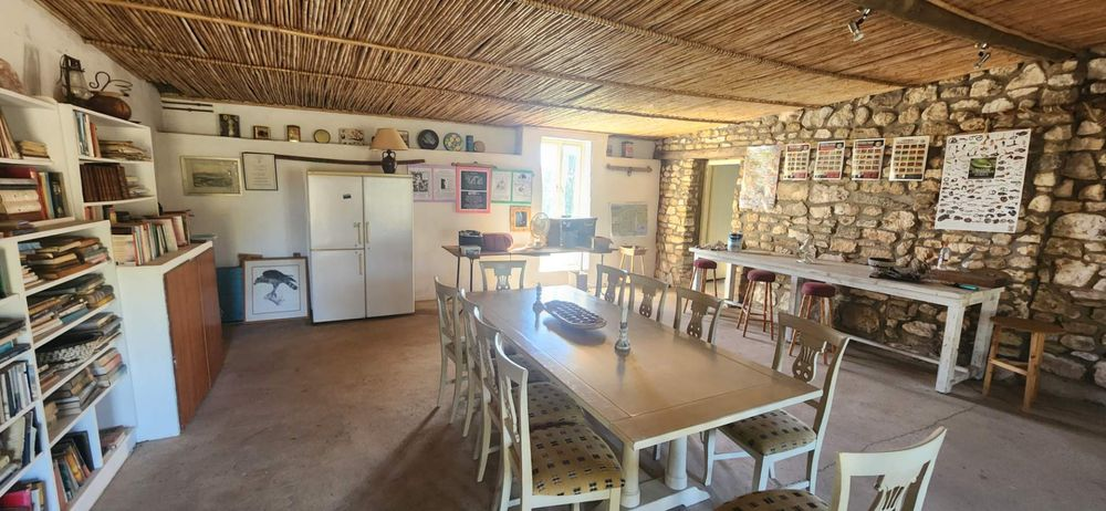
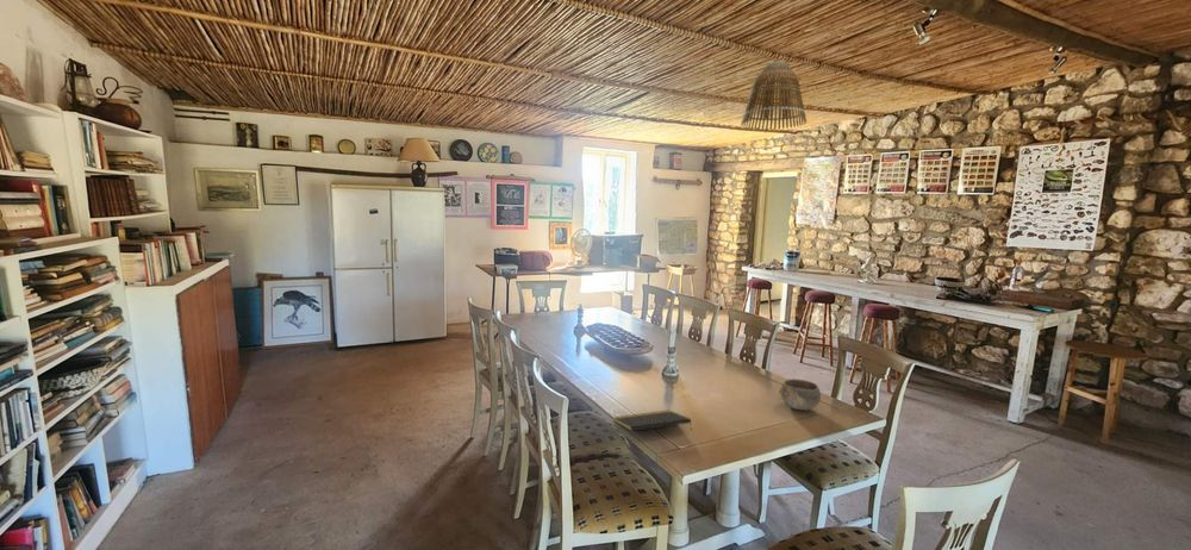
+ lamp shade (775, 94)
+ bowl (800, 395)
+ notepad (650, 419)
